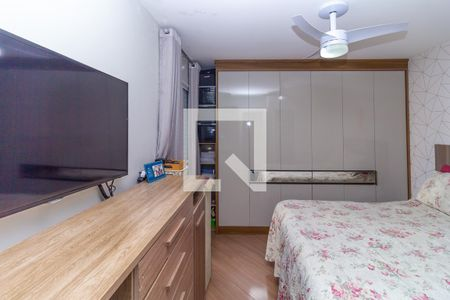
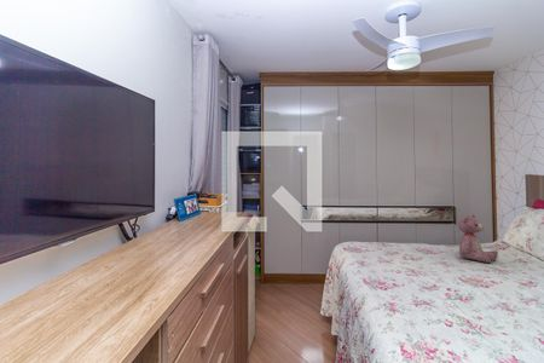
+ teddy bear (476, 237)
